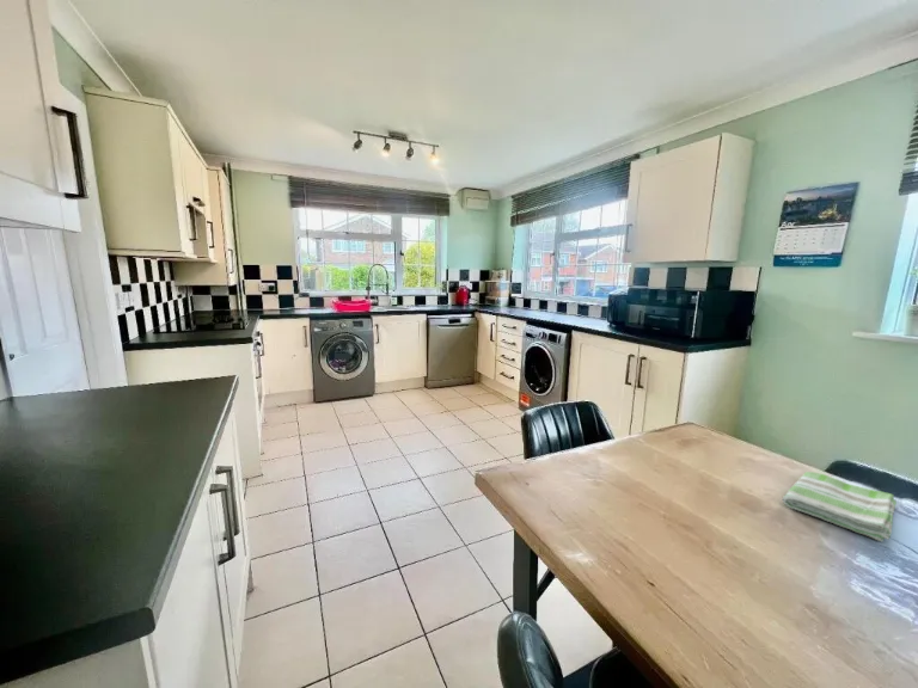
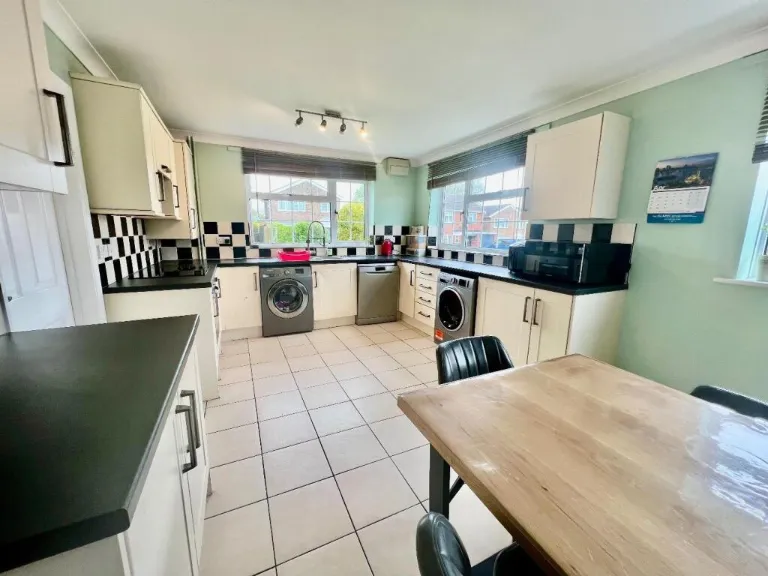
- dish towel (839, 498)
